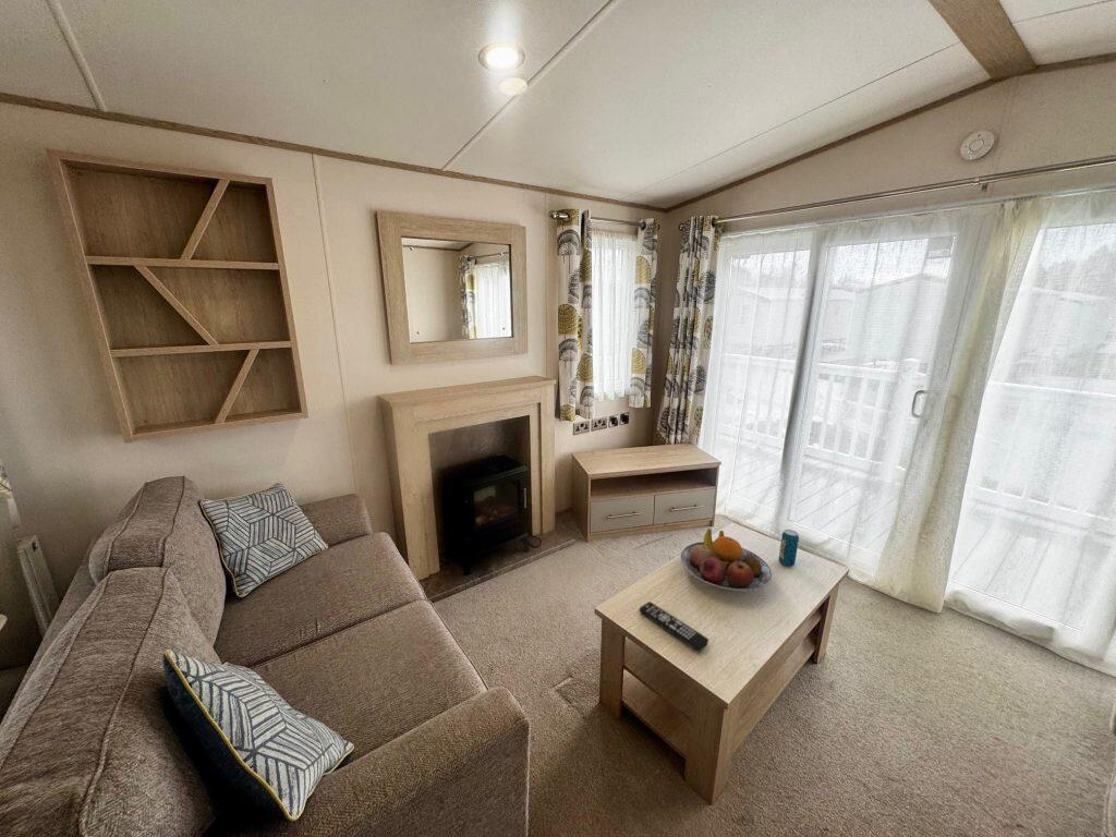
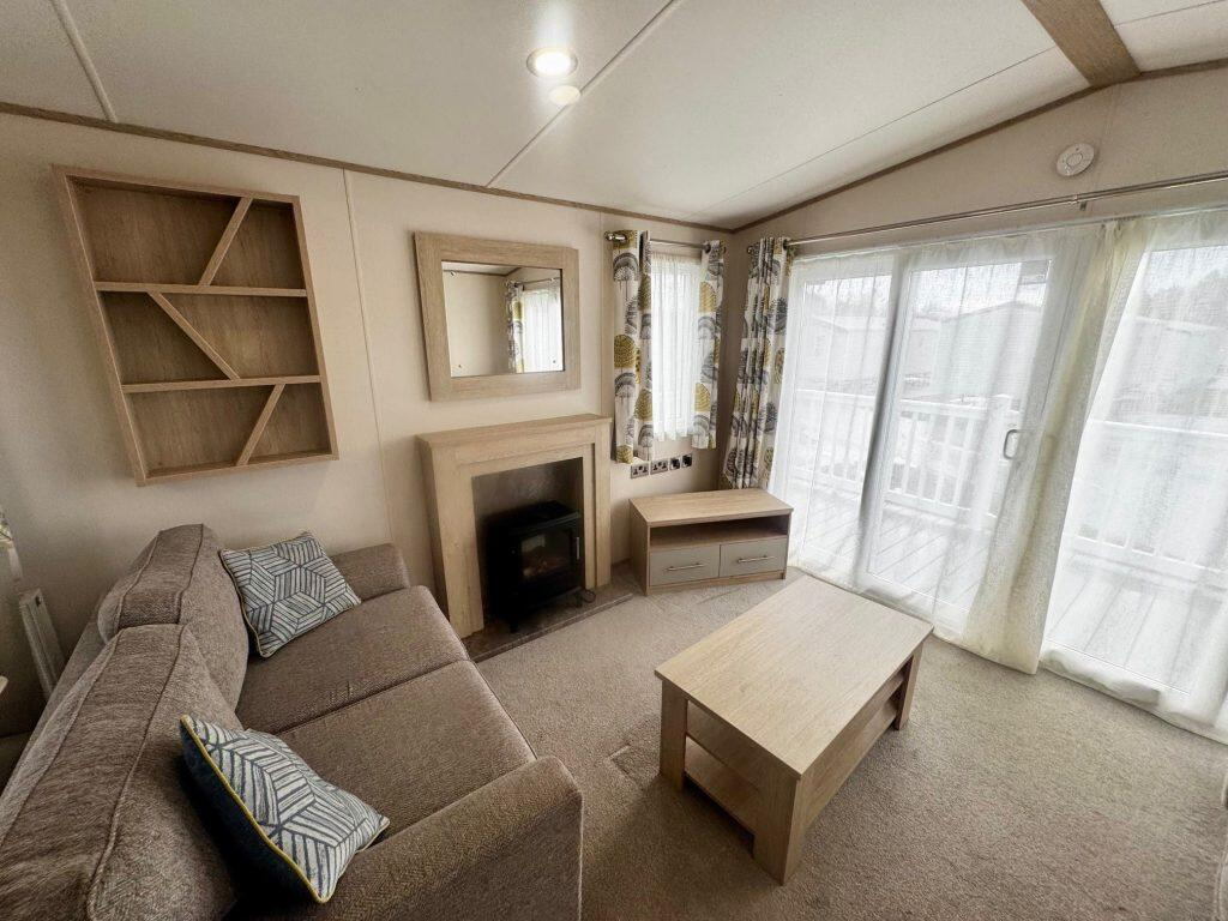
- fruit bowl (725, 560)
- remote control (671, 624)
- beverage can (788, 548)
